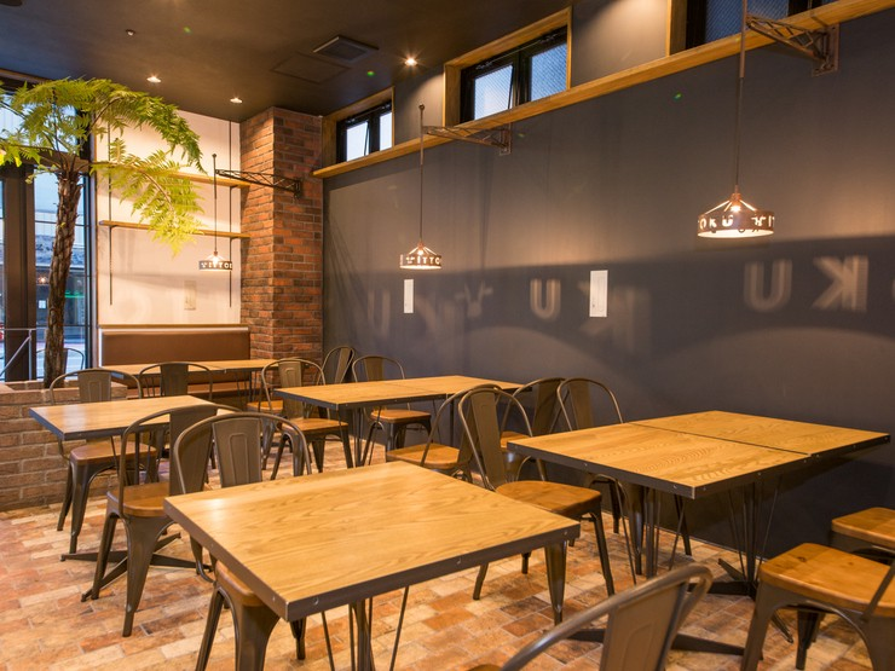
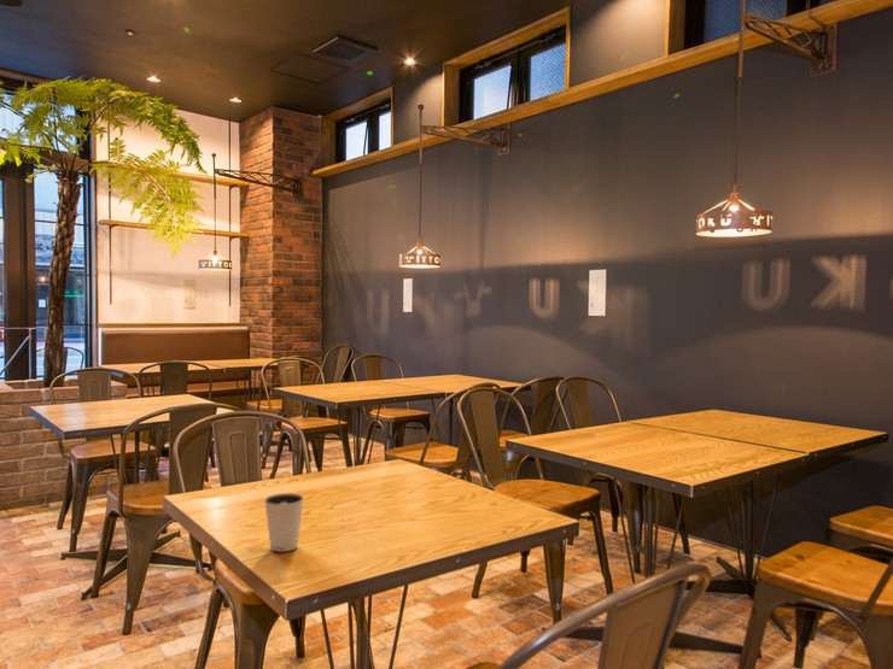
+ dixie cup (284, 522)
